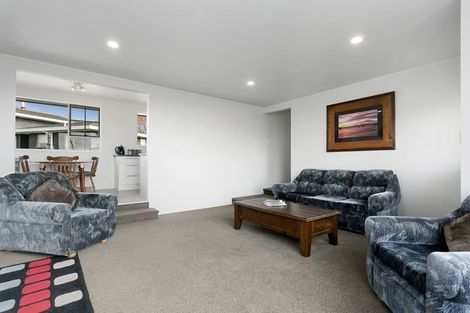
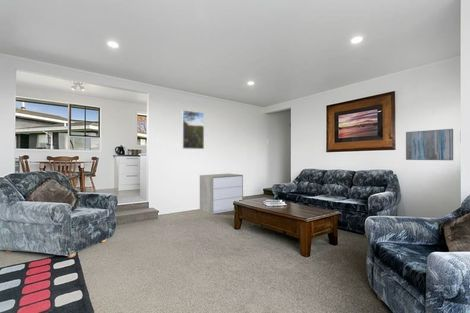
+ dresser (221, 192)
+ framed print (193, 130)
+ wall art (428, 145)
